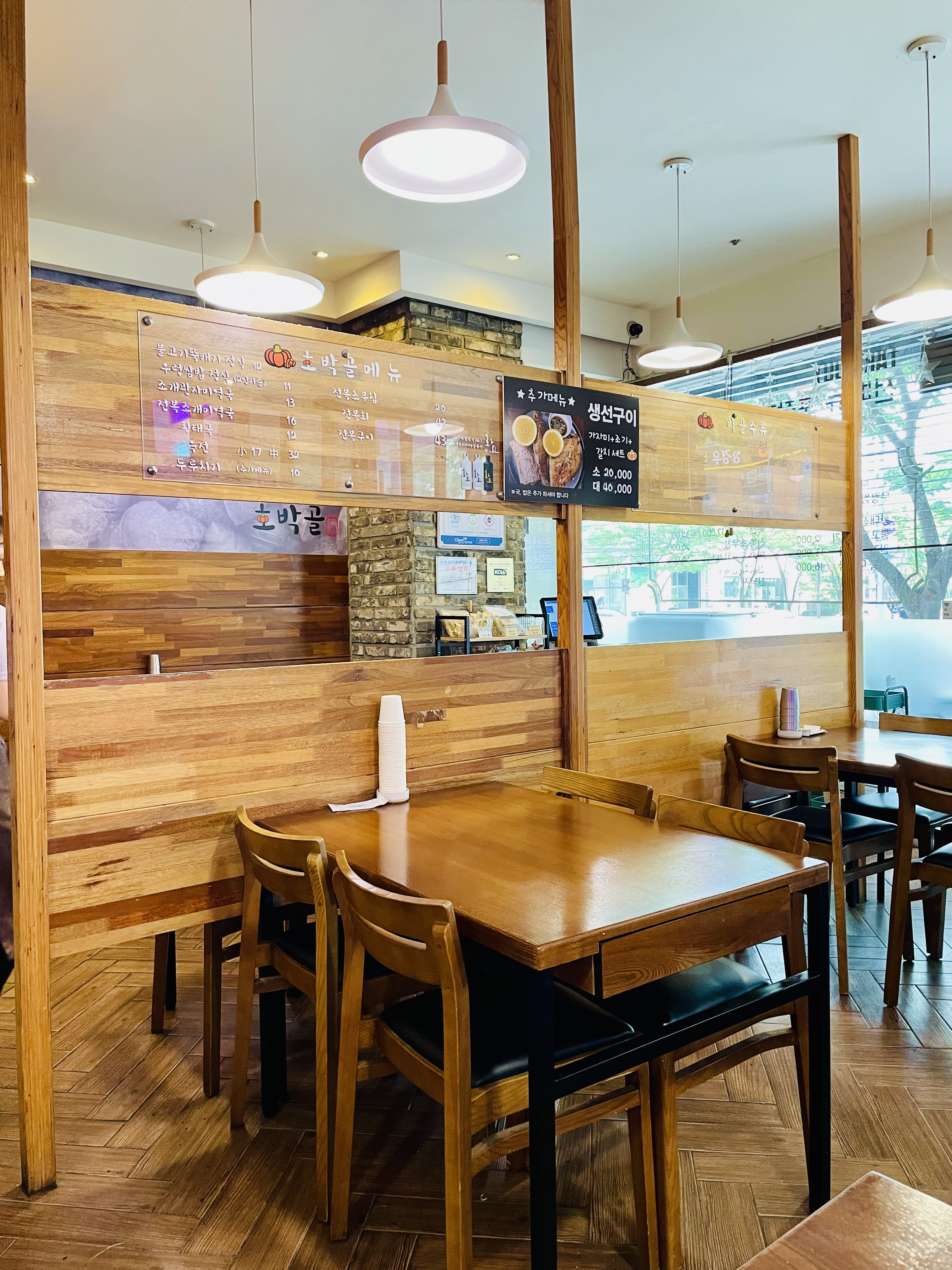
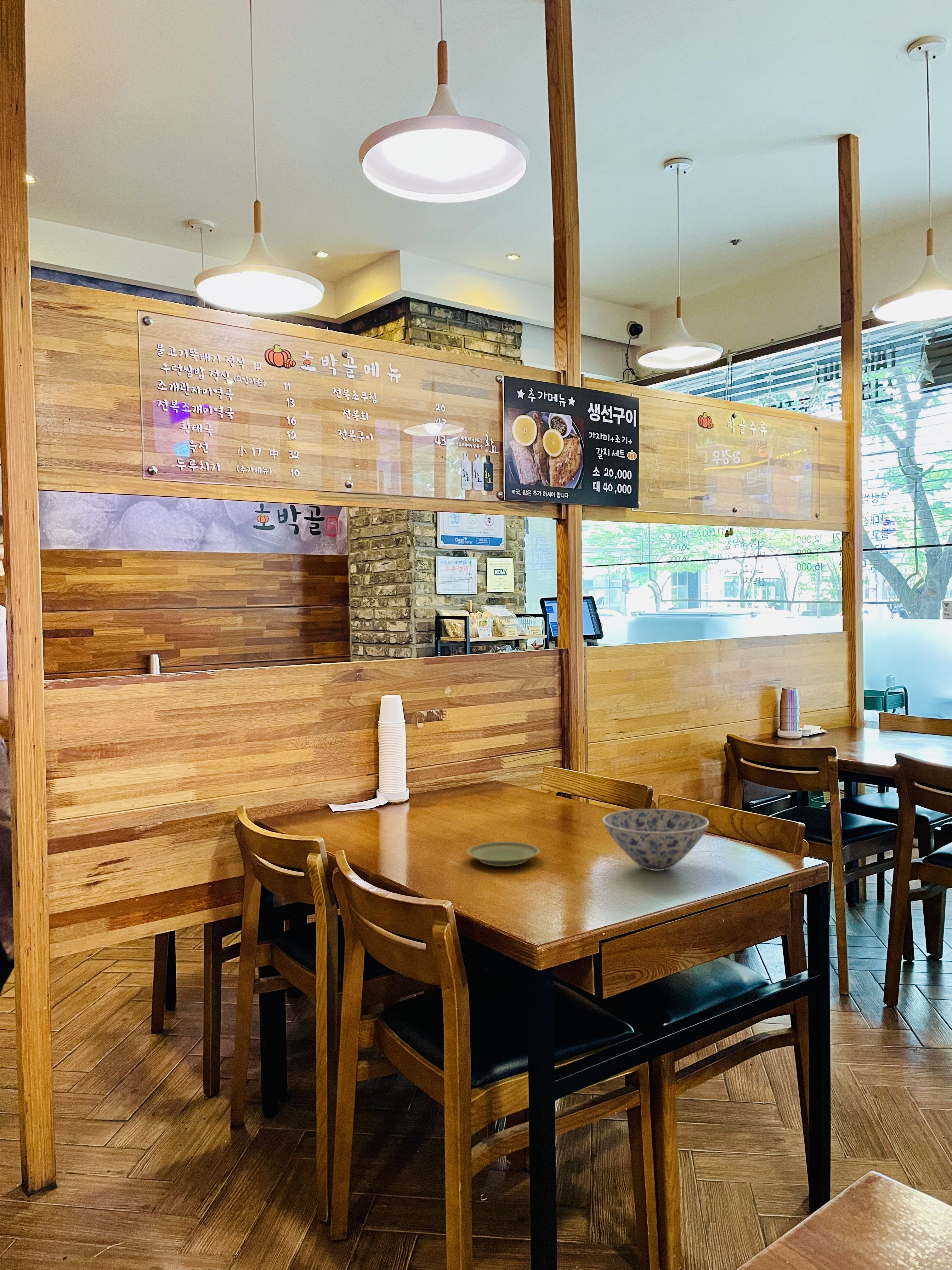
+ plate (503, 855)
+ bowl (655, 844)
